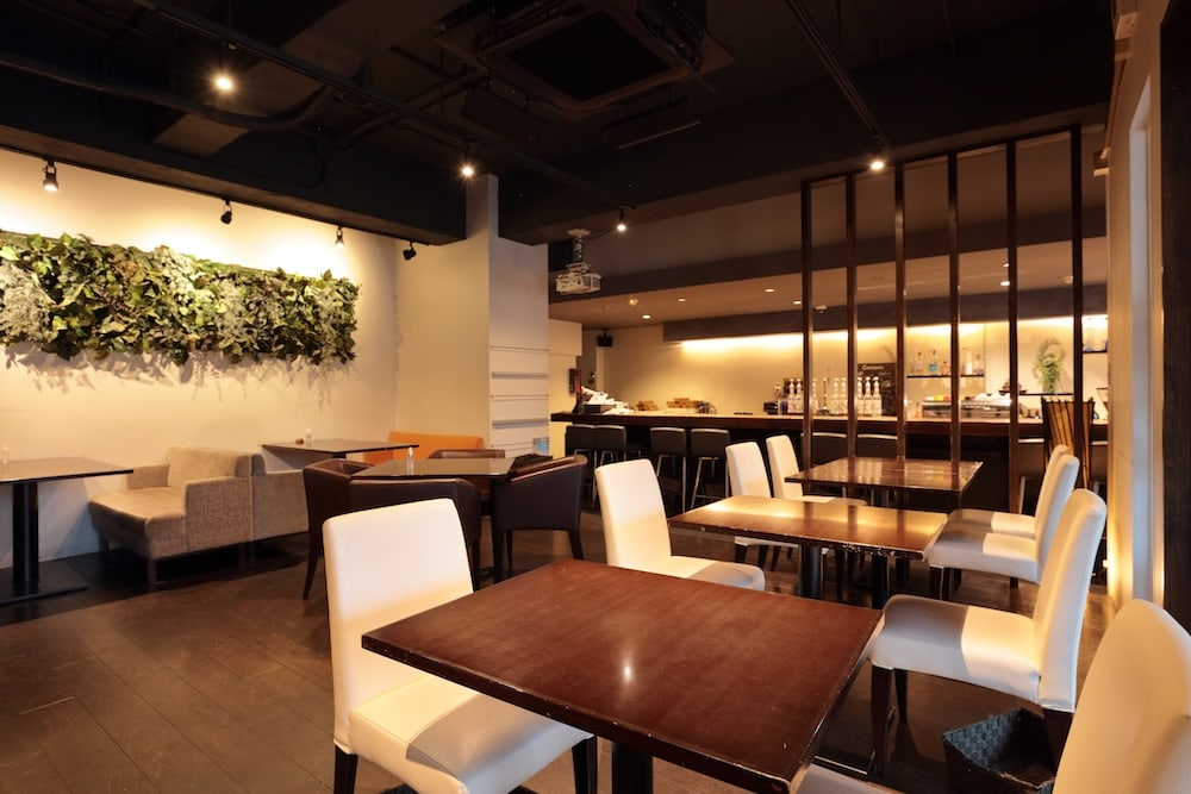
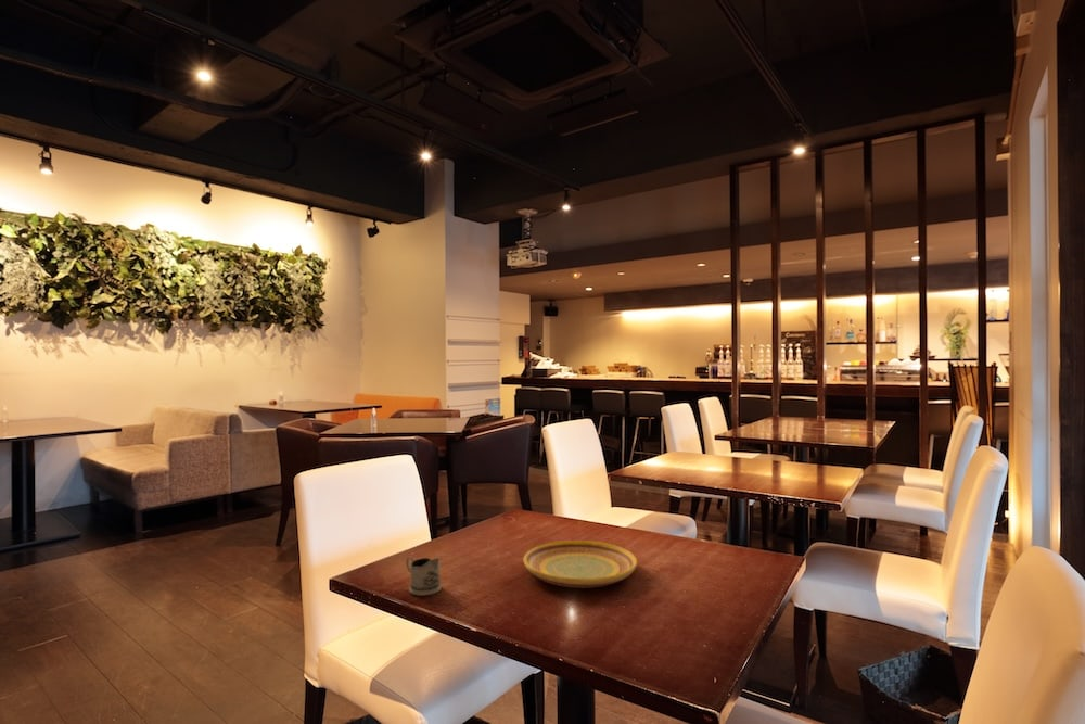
+ plate (579, 564)
+ tea glass holder (421, 571)
